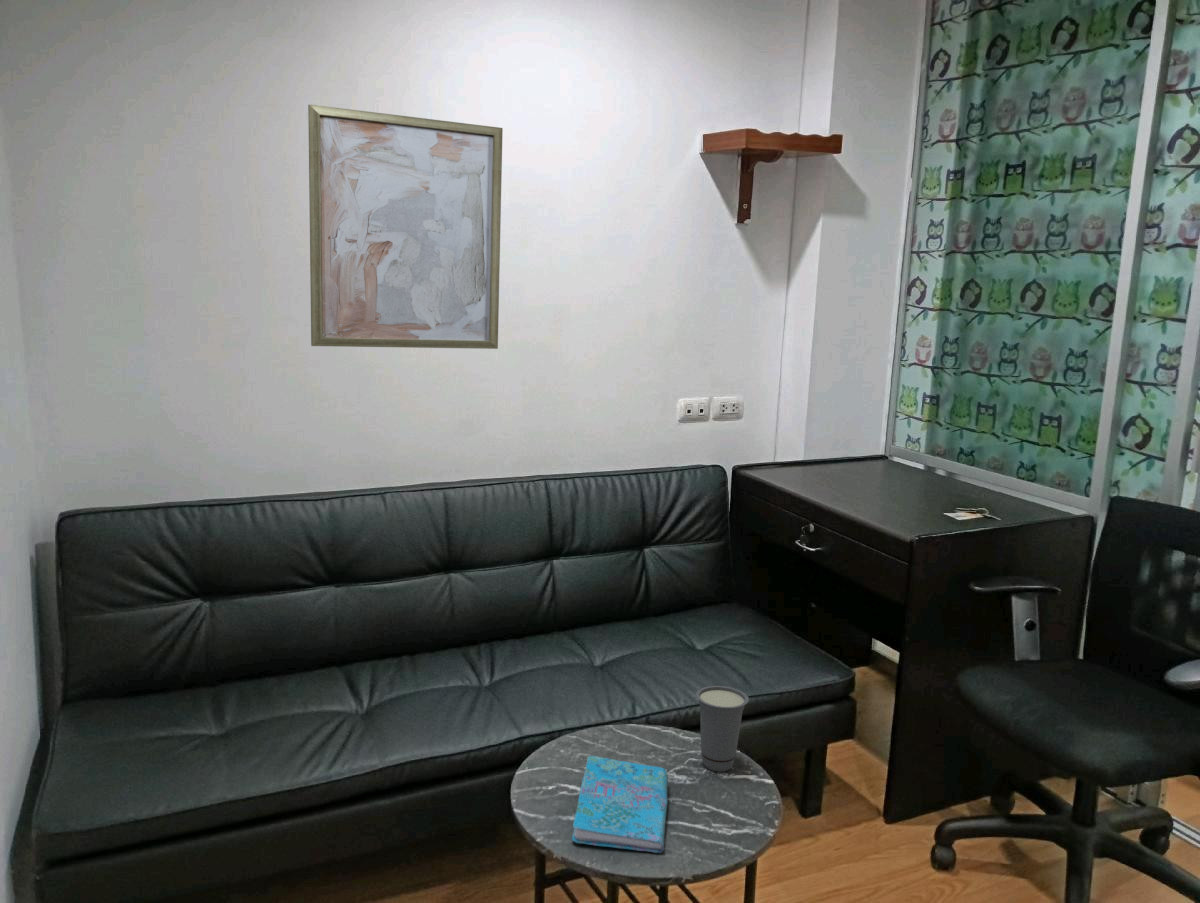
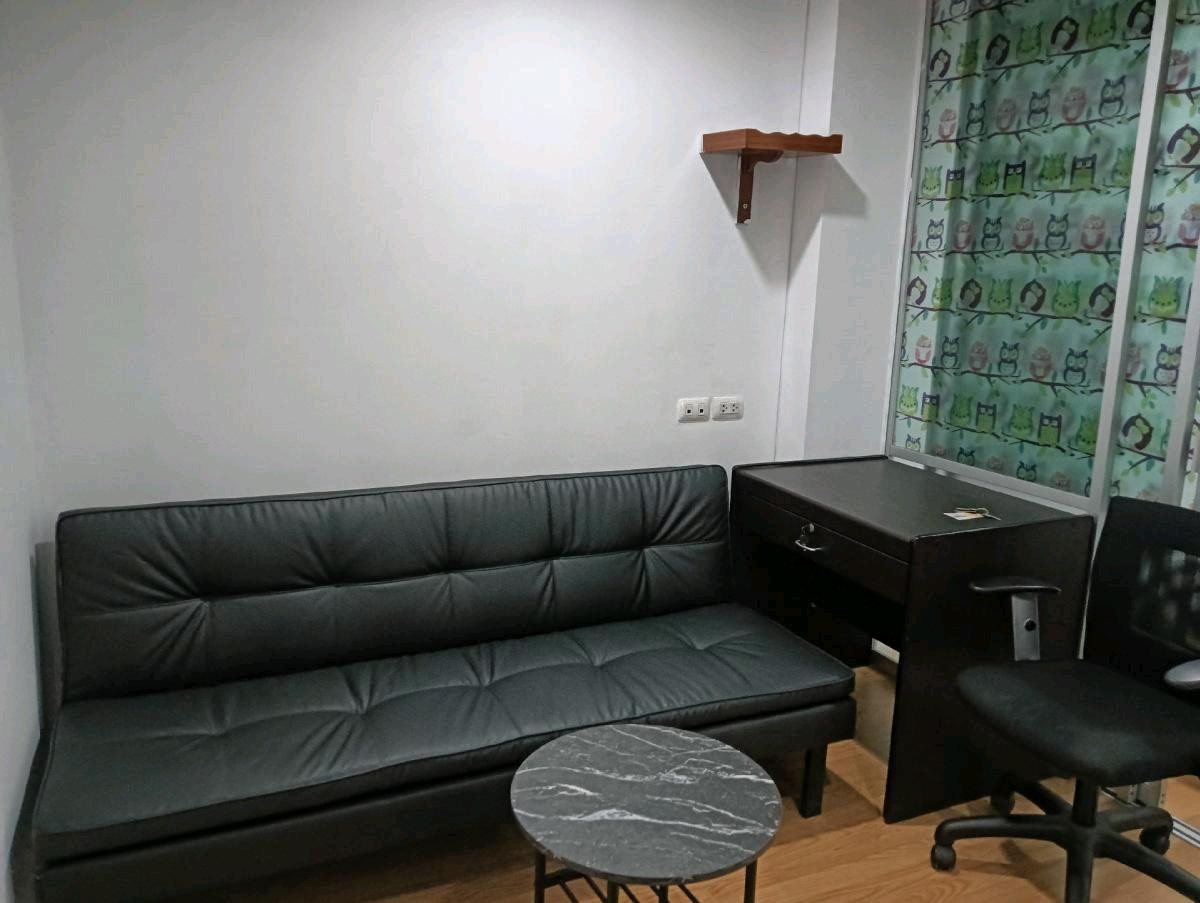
- wall art (409, 234)
- cup (719, 730)
- cover (623, 800)
